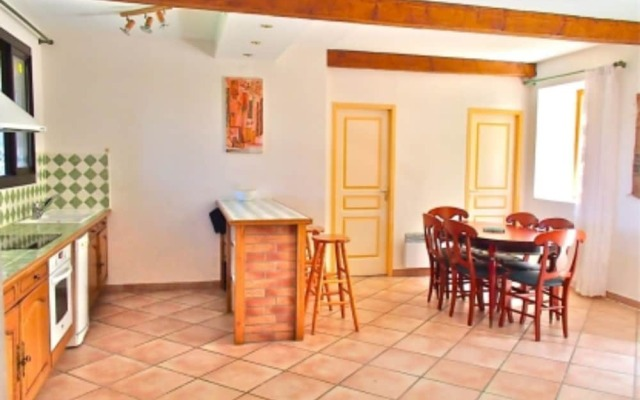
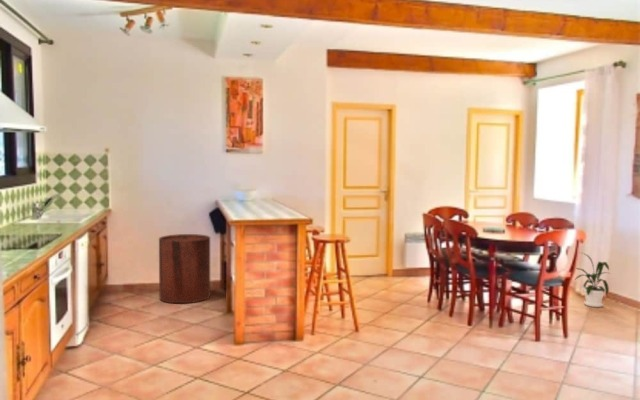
+ trash can (184, 267)
+ house plant (592, 279)
